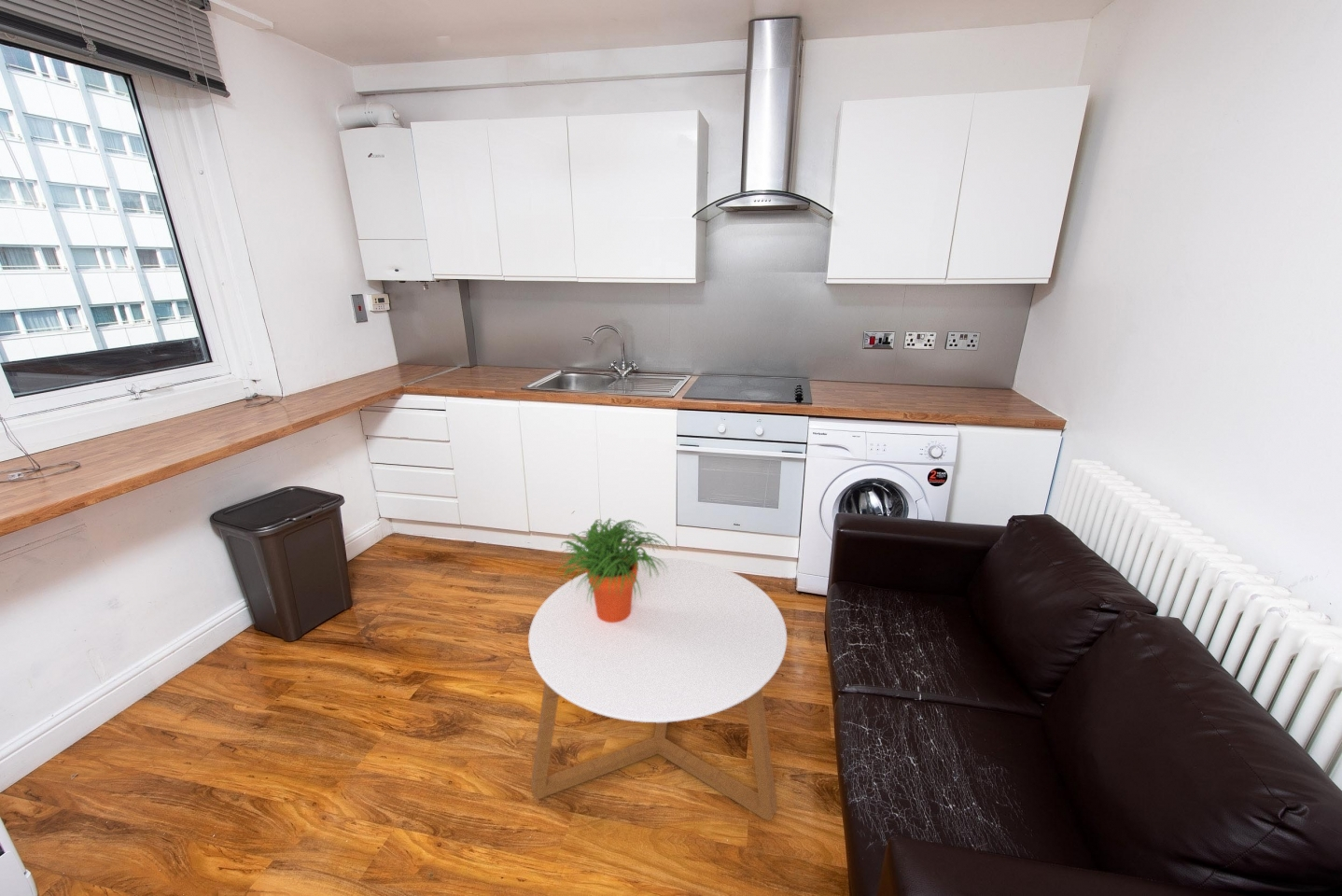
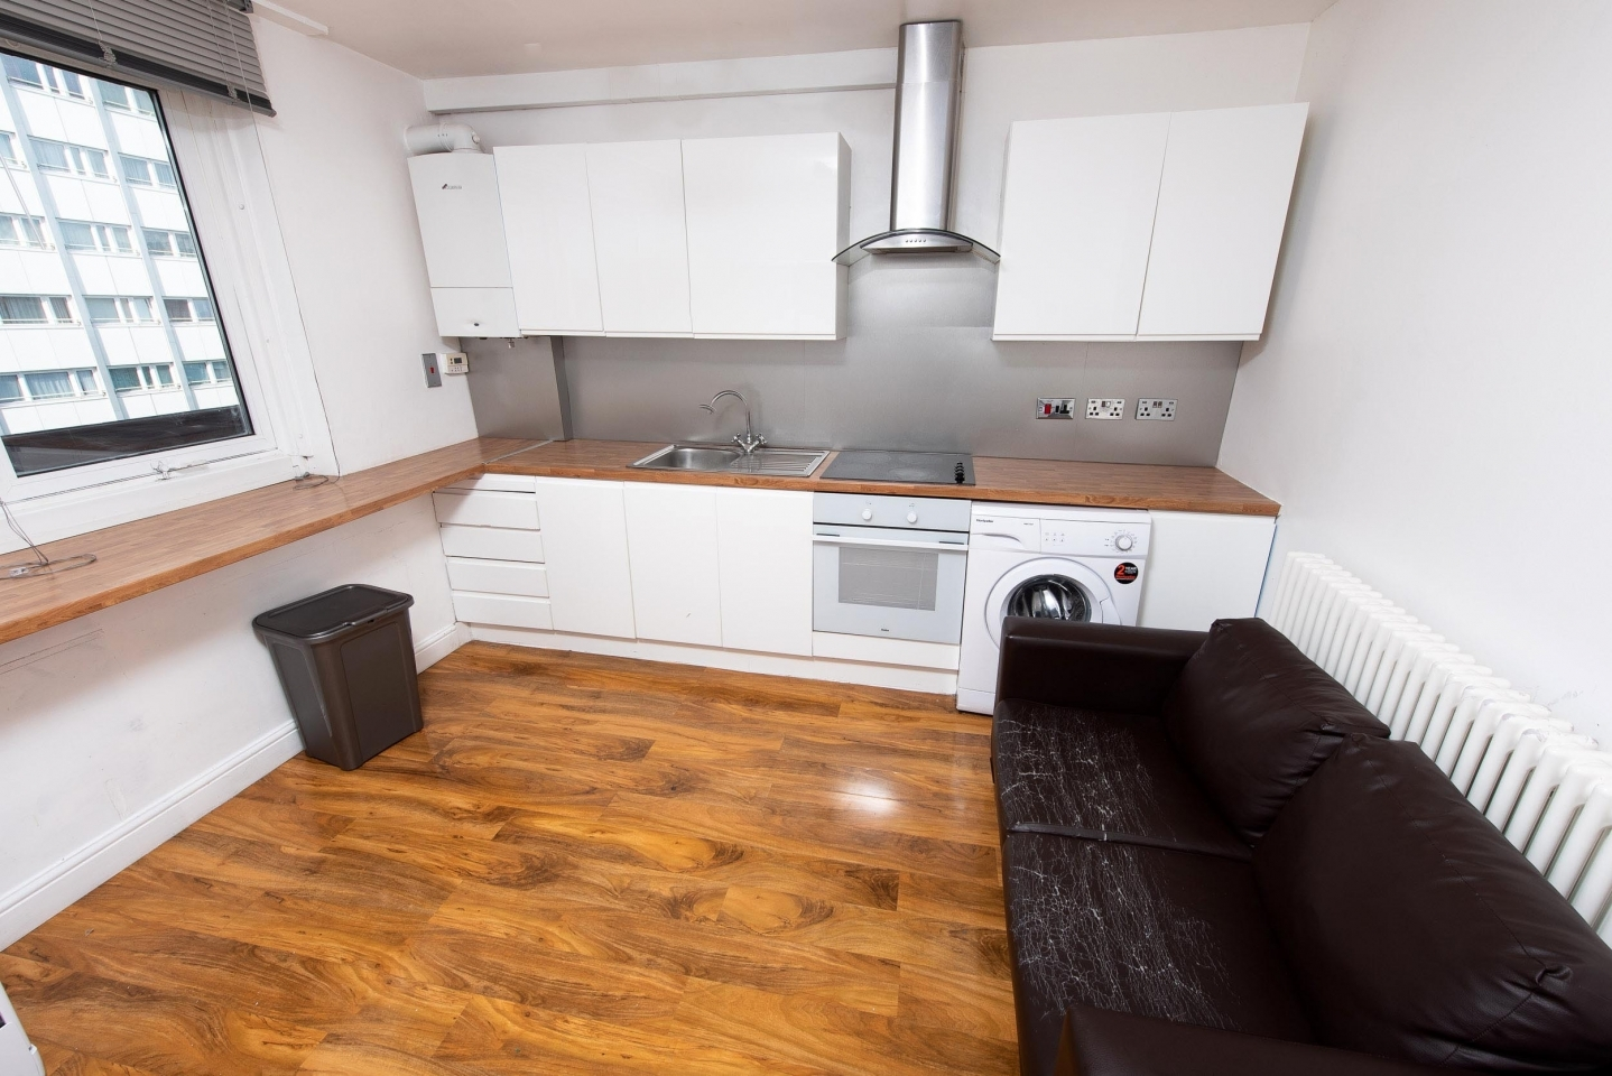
- coffee table (663, 690)
- potted plant (610, 569)
